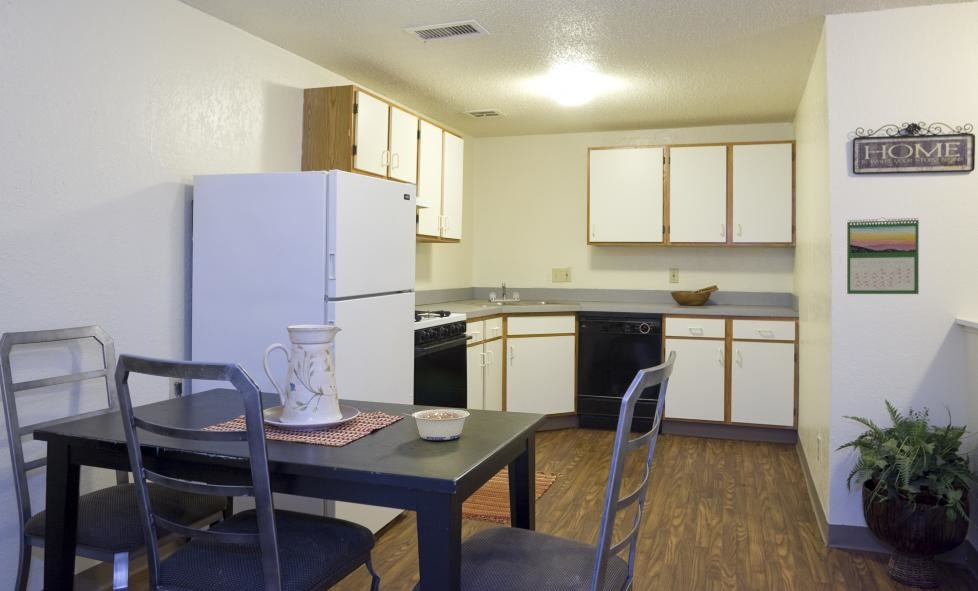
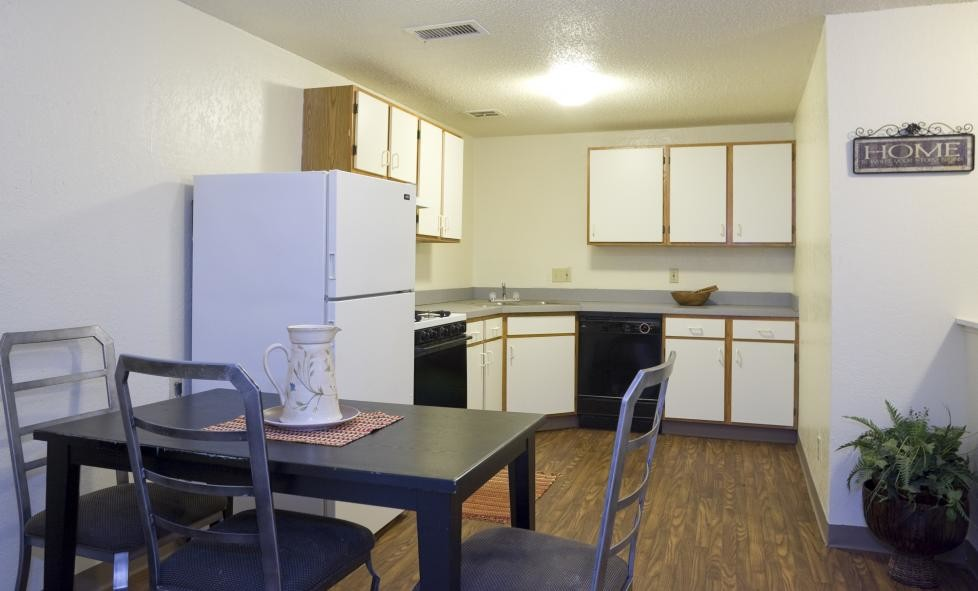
- calendar (882, 255)
- legume (439, 423)
